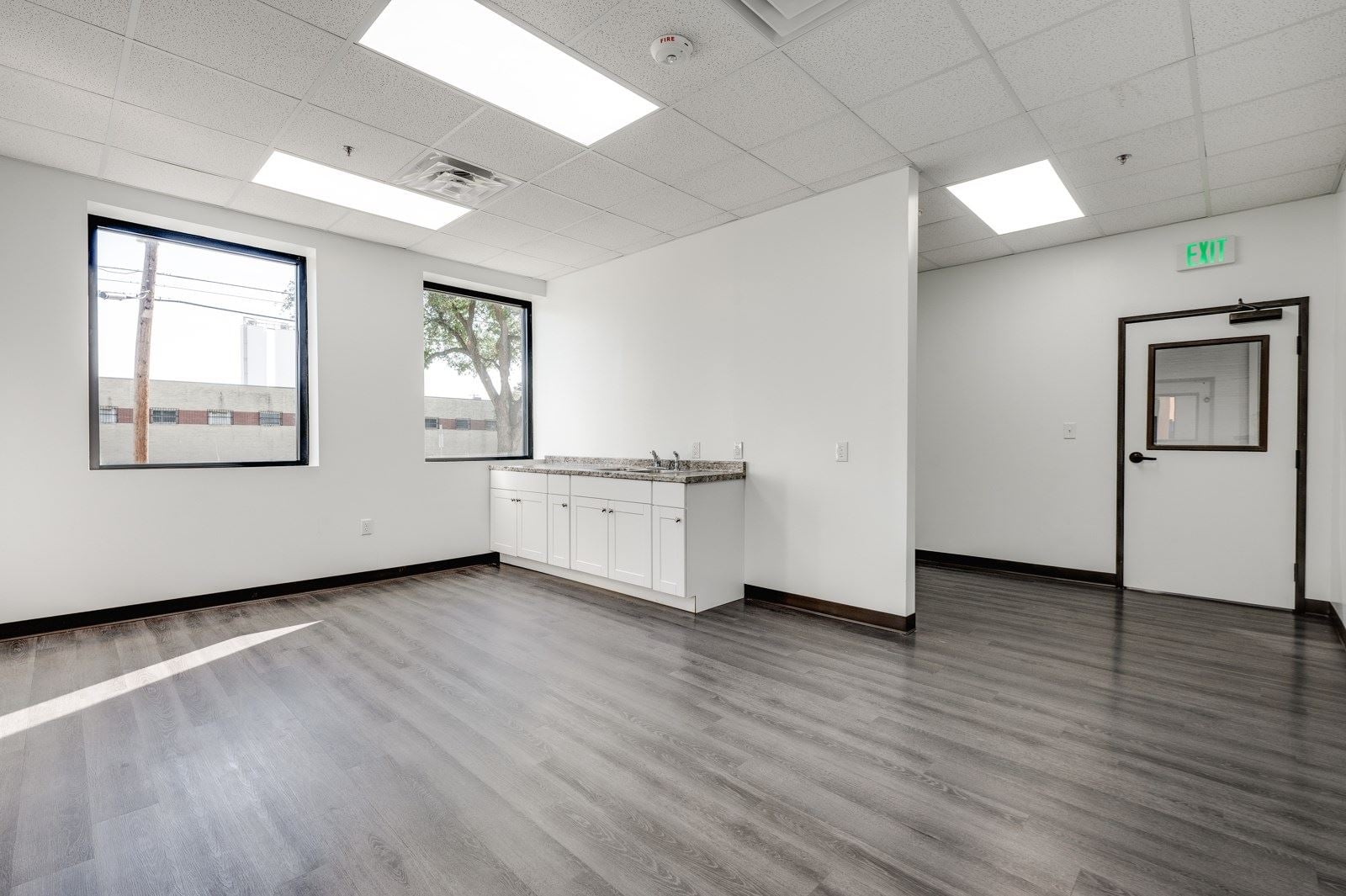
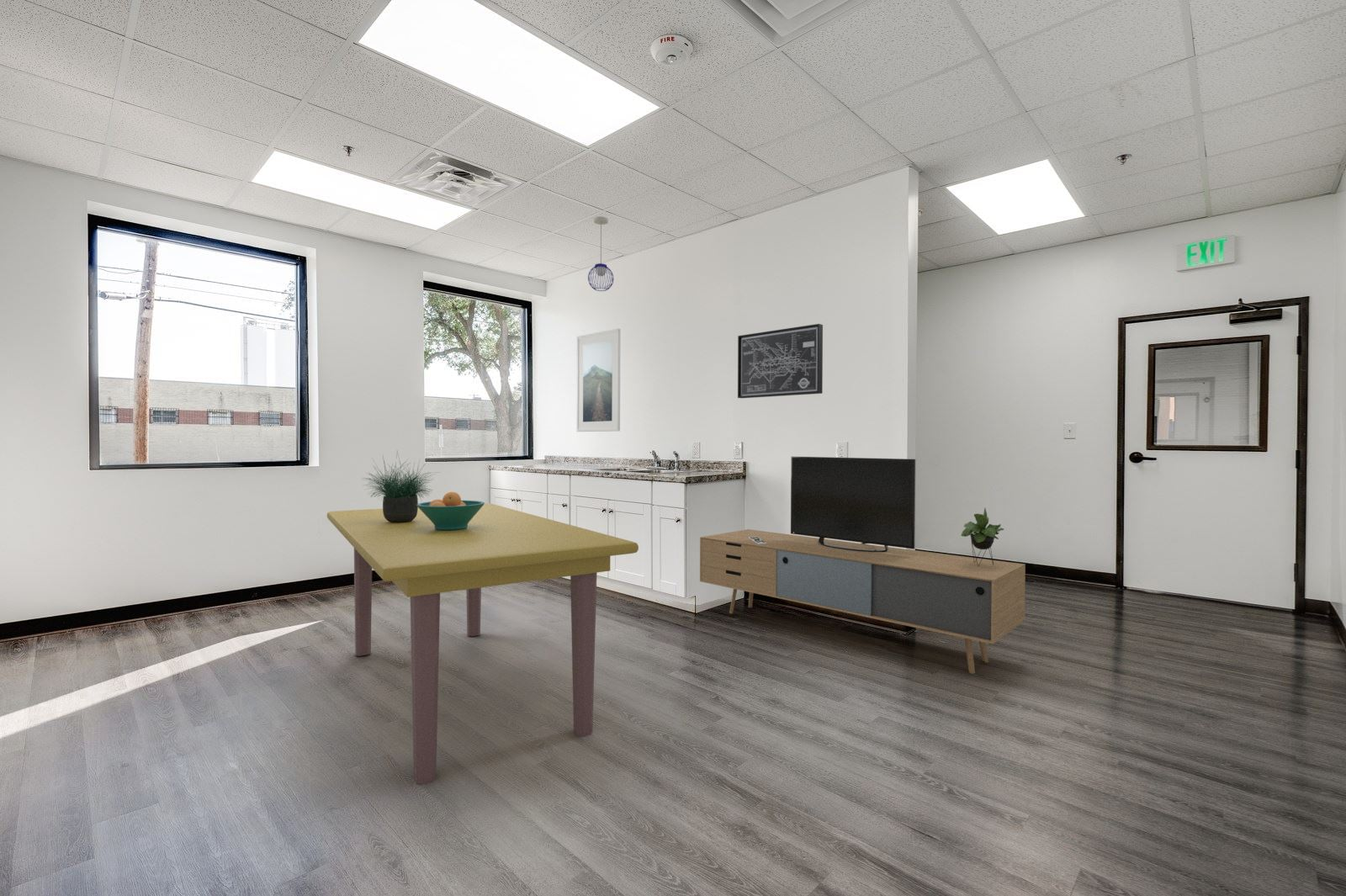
+ fruit bowl (451, 509)
+ wall art (777, 363)
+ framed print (597, 382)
+ pendant light (601, 254)
+ media console (845, 546)
+ potted plant (400, 485)
+ dining table (467, 606)
